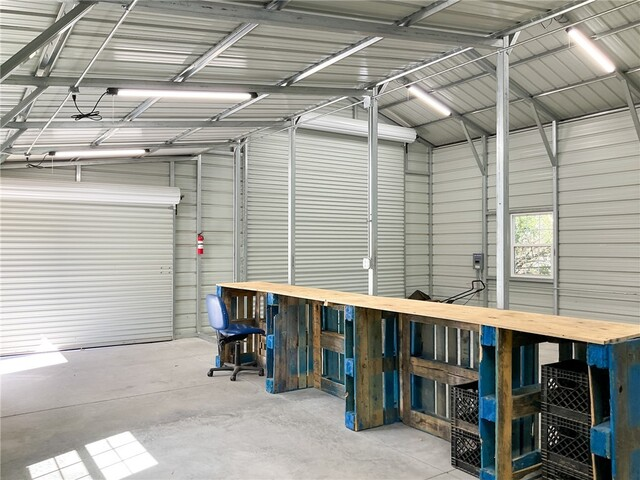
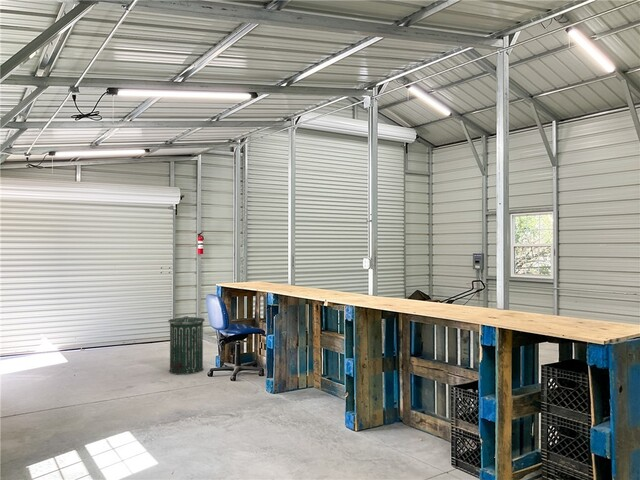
+ trash can (186, 343)
